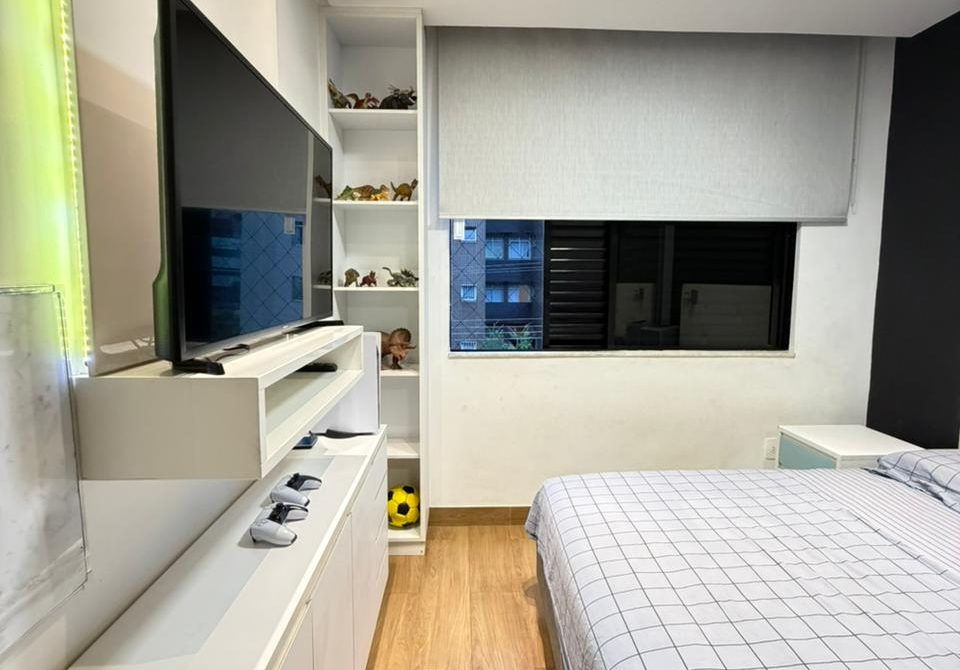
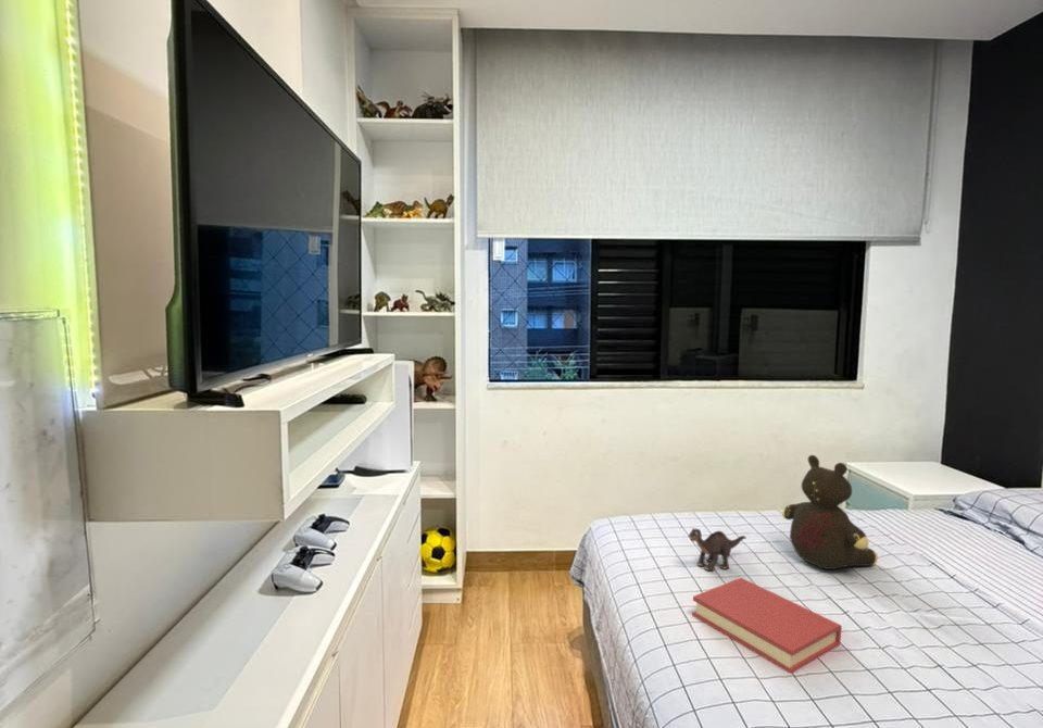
+ dinosaur toy (718, 543)
+ hardback book (763, 619)
+ teddy bear (833, 510)
